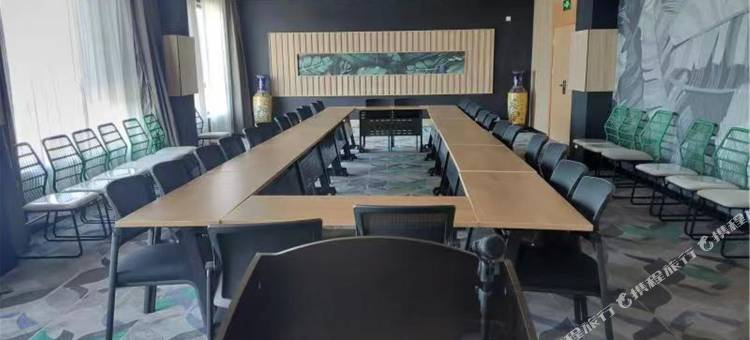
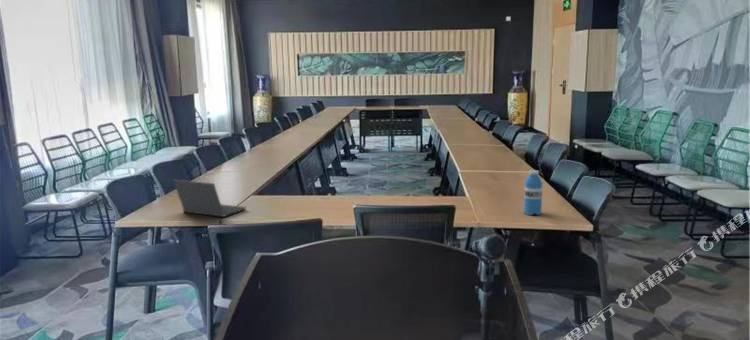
+ laptop computer (210, 194)
+ water bottle (533, 192)
